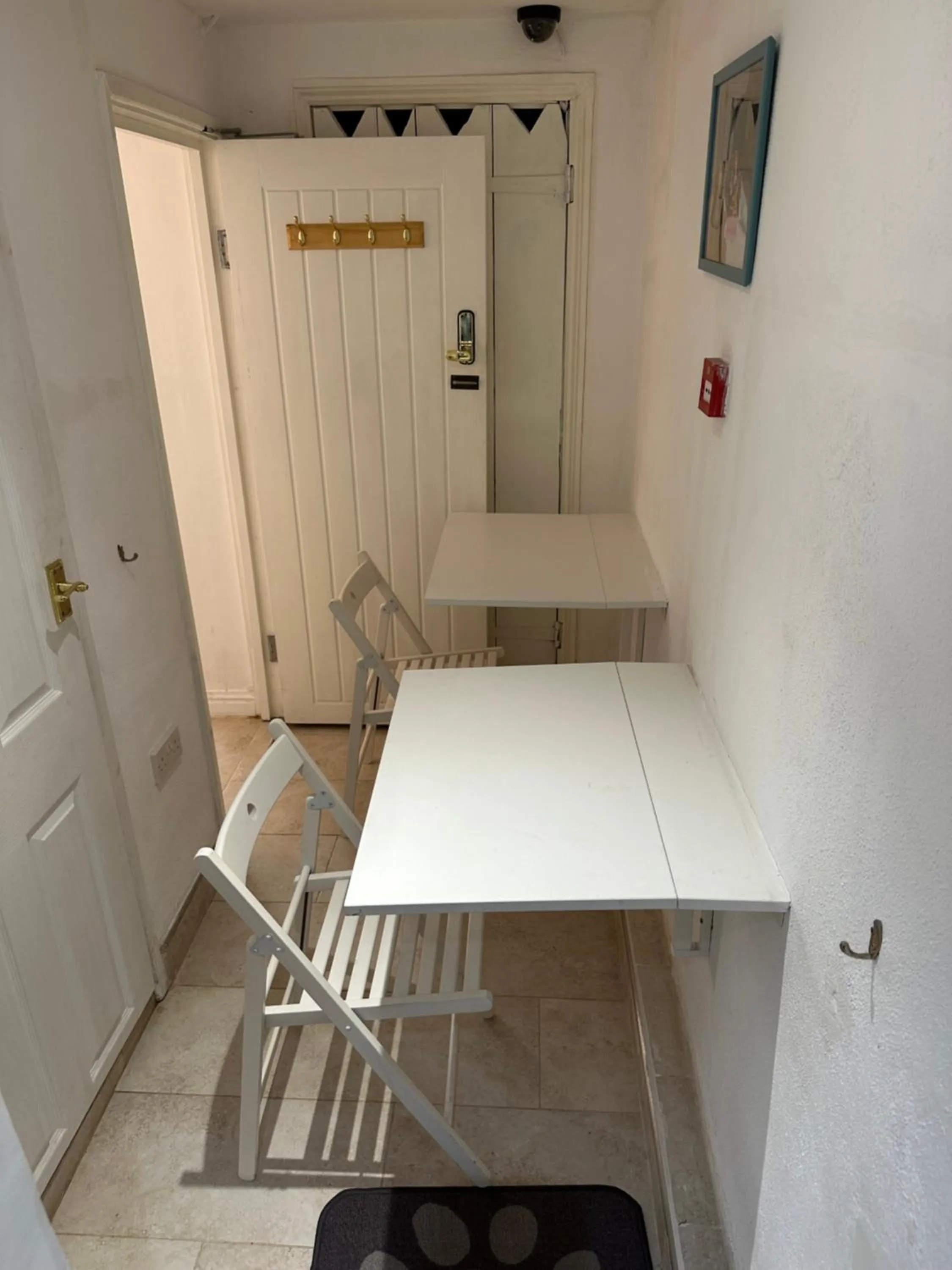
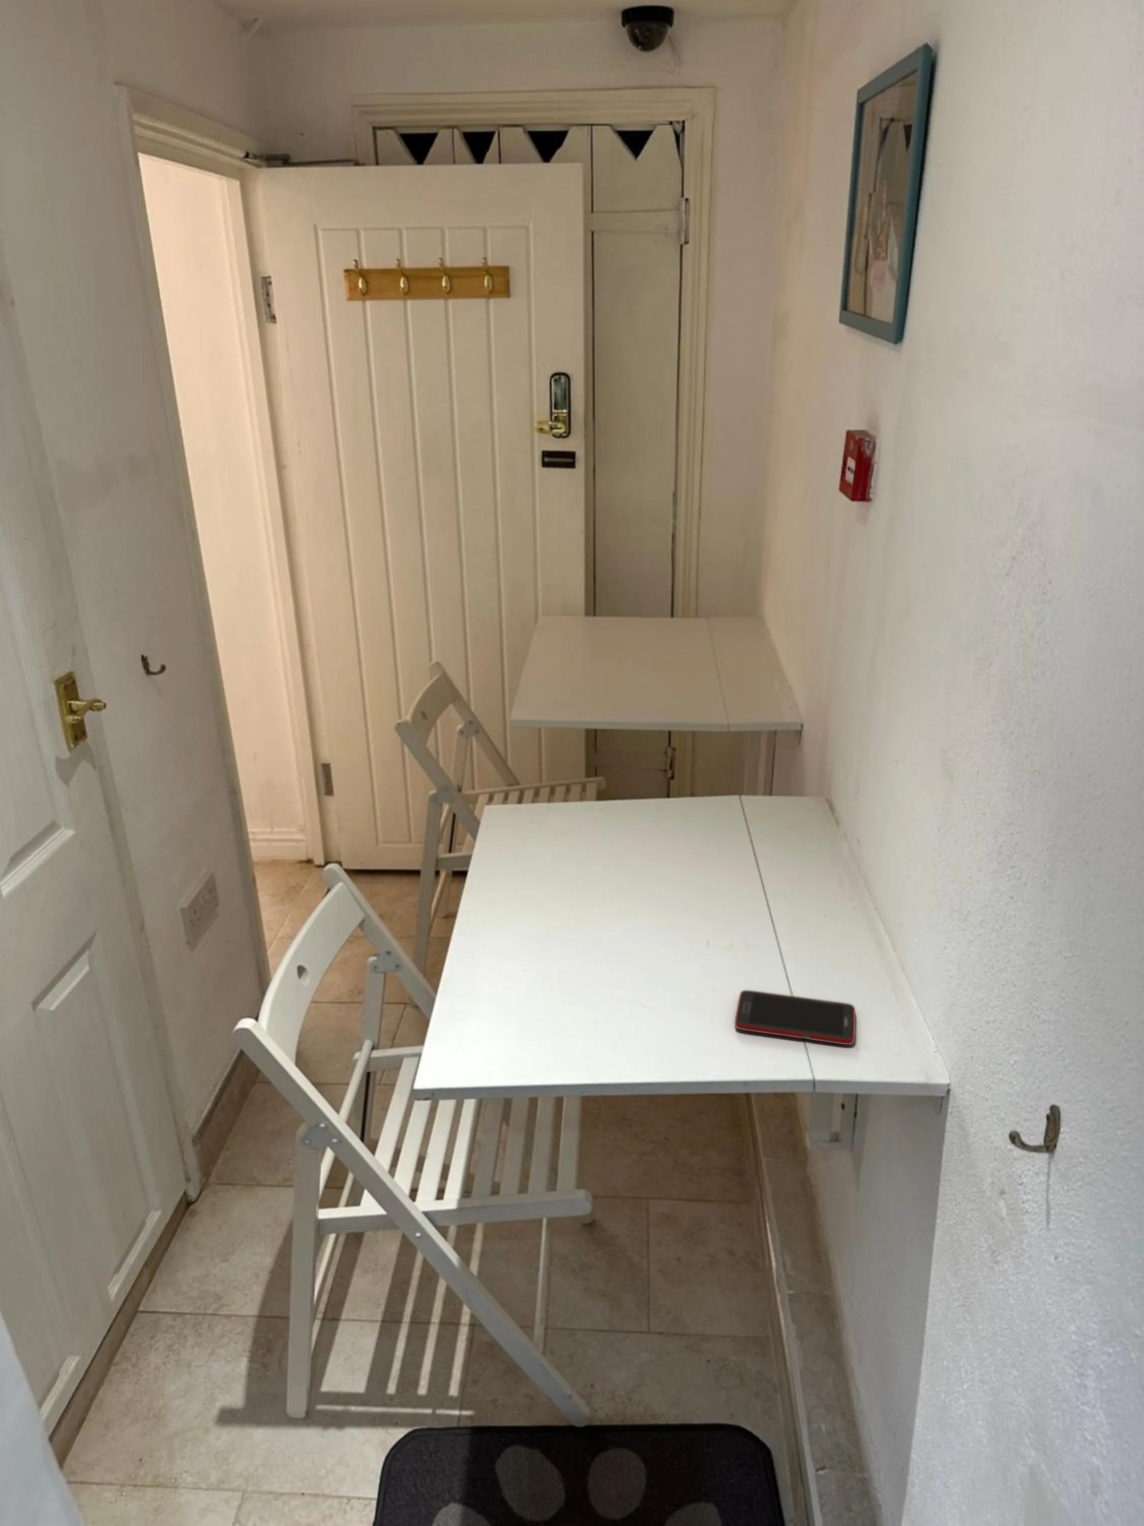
+ cell phone (796, 1017)
